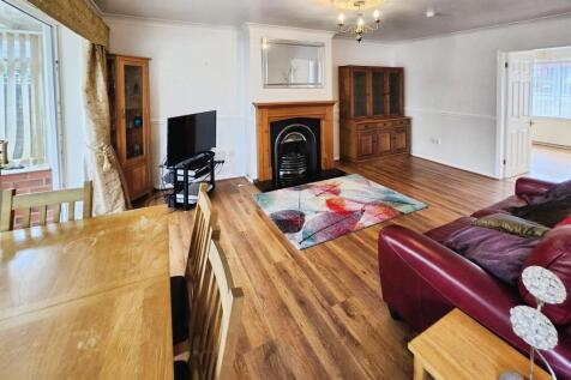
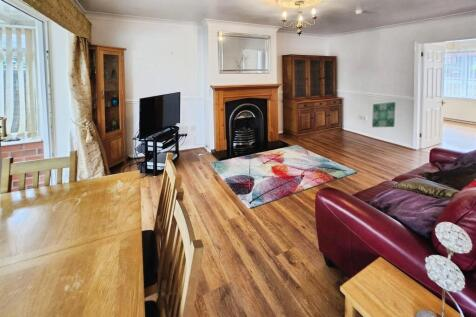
+ wall art (383, 115)
